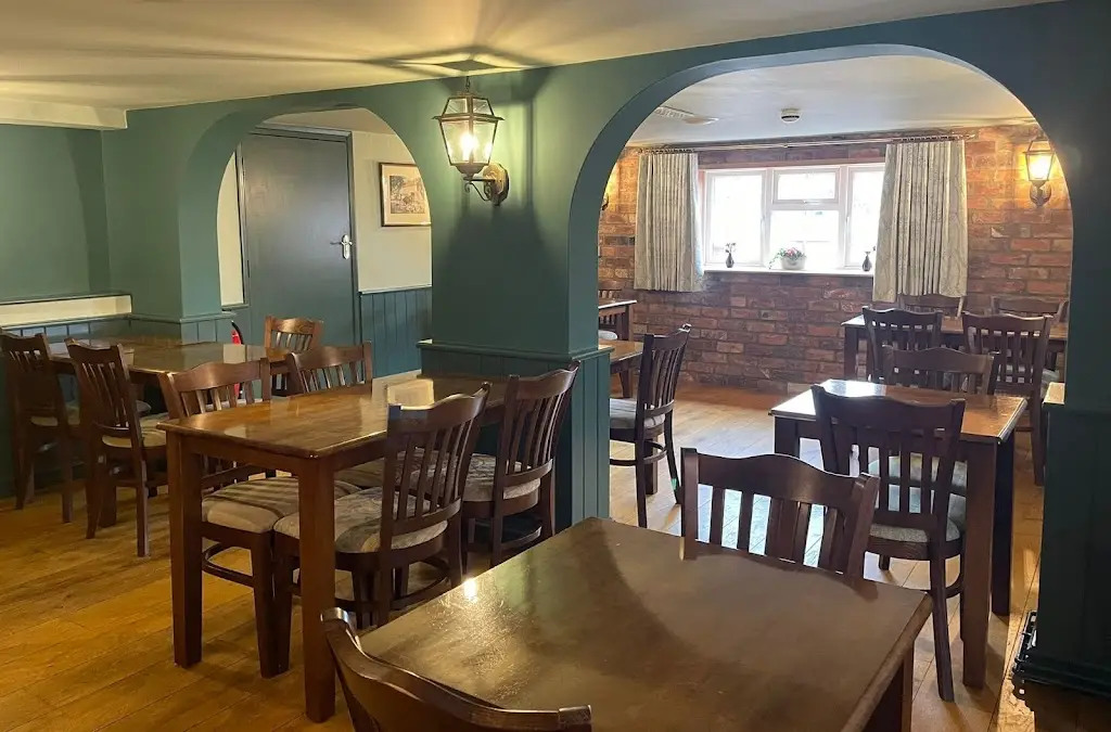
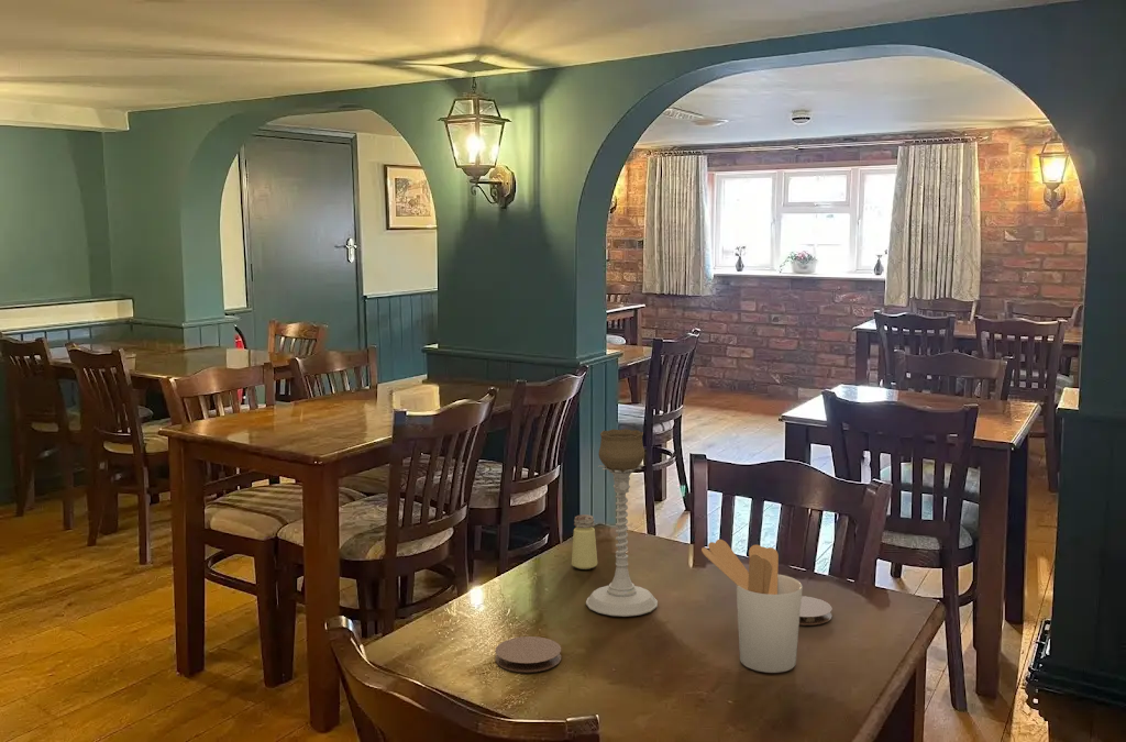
+ candle holder (621, 518)
+ coaster (801, 609)
+ saltshaker (584, 541)
+ utensil holder (751, 601)
+ coaster (528, 653)
